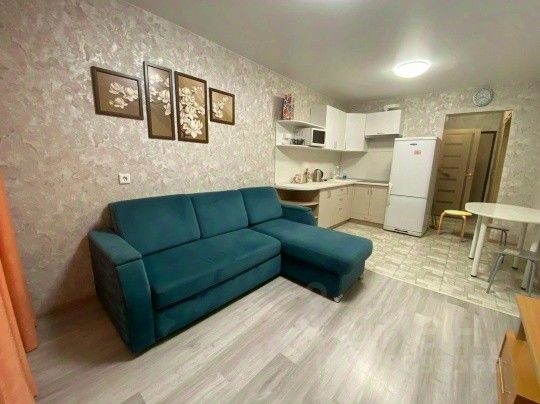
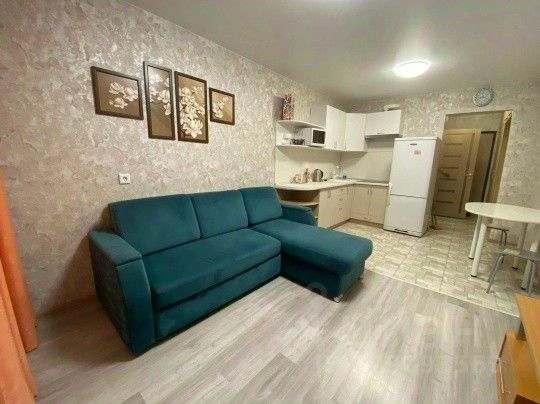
- stool (462, 224)
